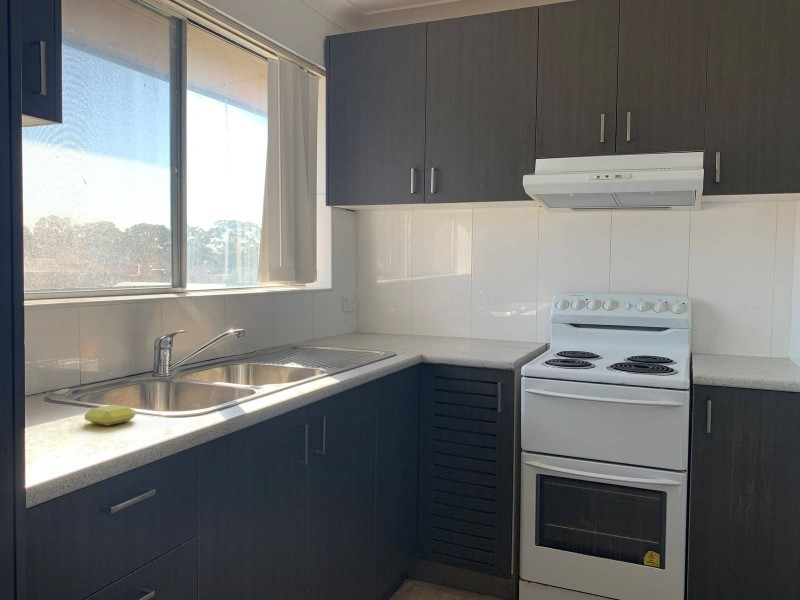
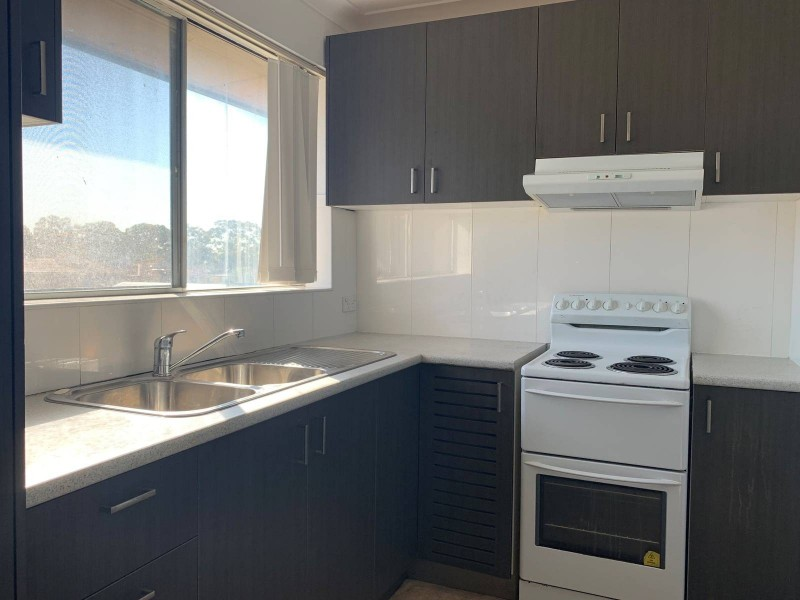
- soap bar (110, 414)
